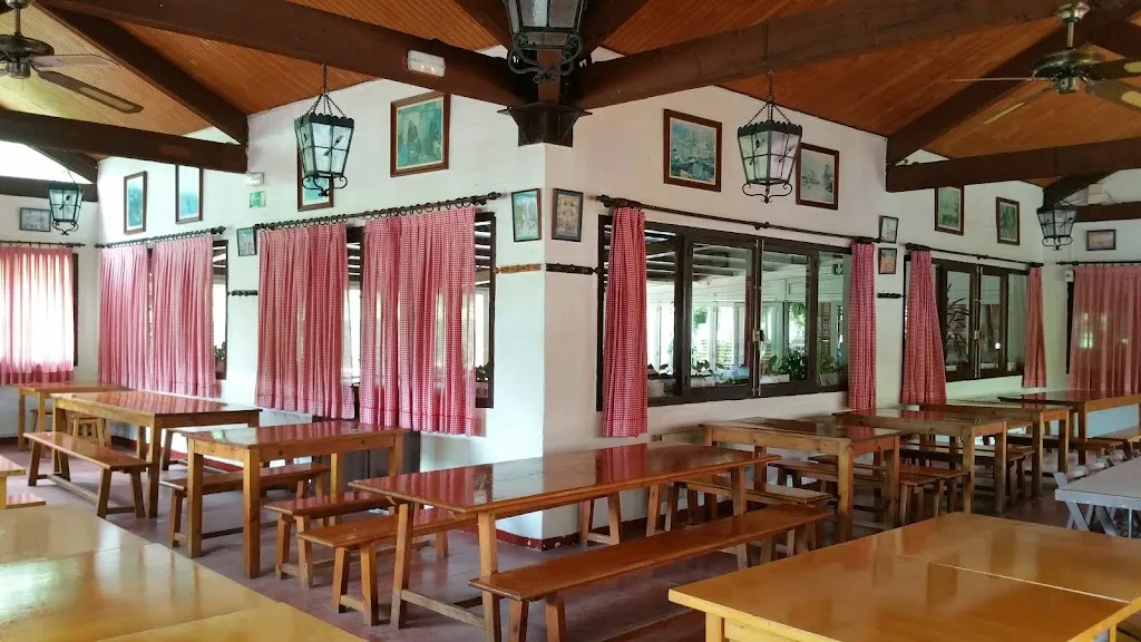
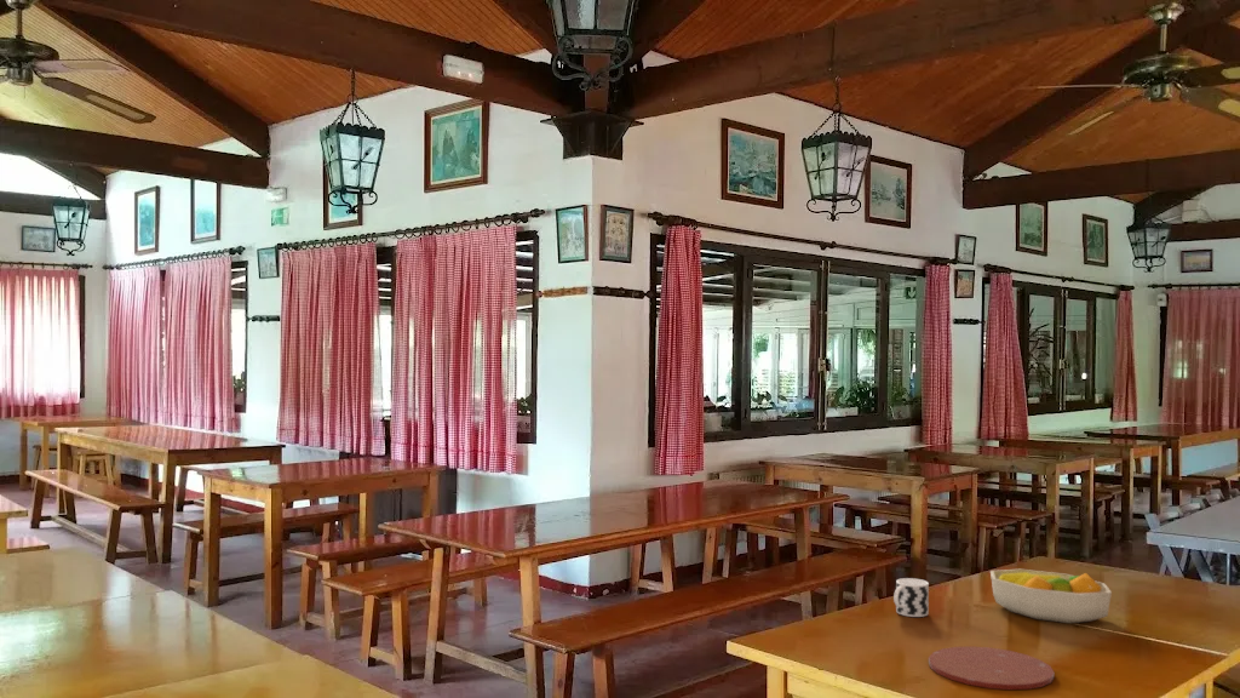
+ fruit bowl (1047, 589)
+ plate (989, 666)
+ cup (908, 597)
